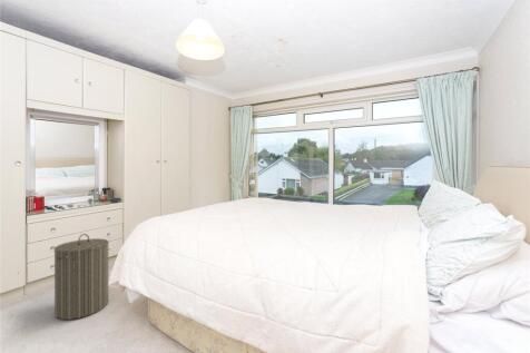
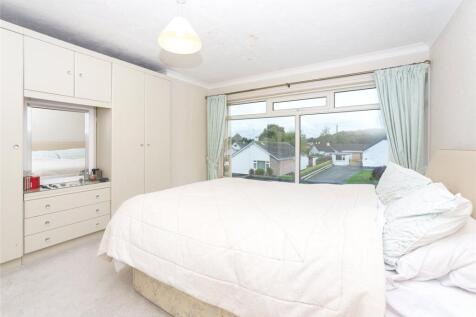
- laundry hamper (82, 271)
